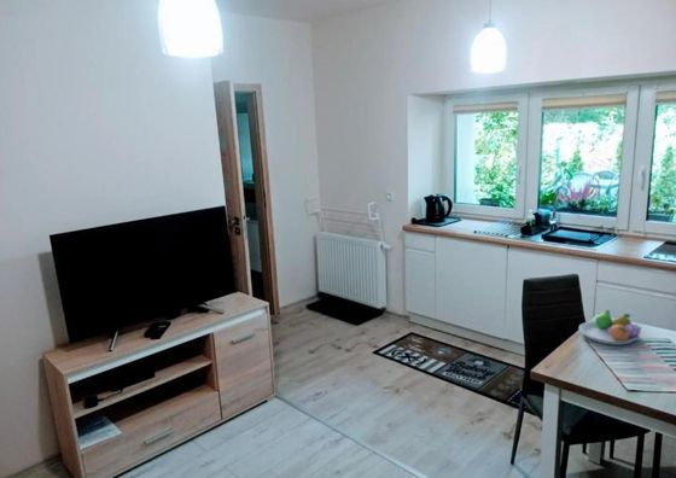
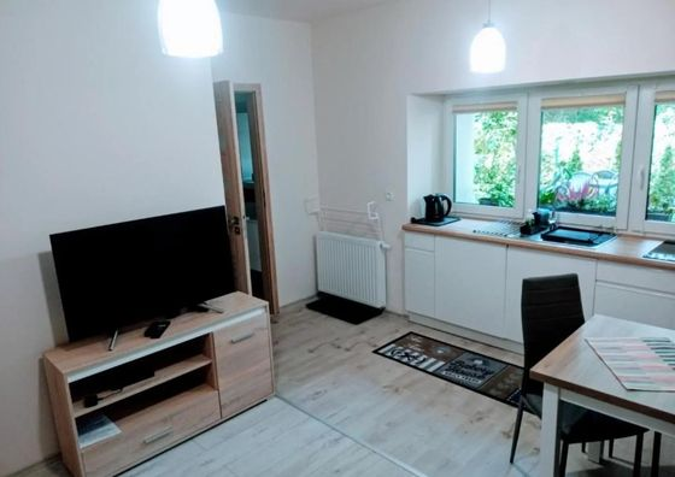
- fruit bowl (610, 325)
